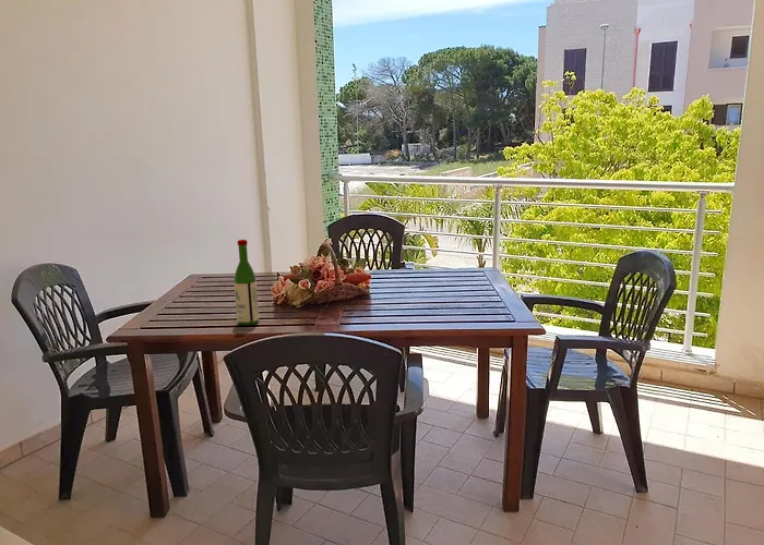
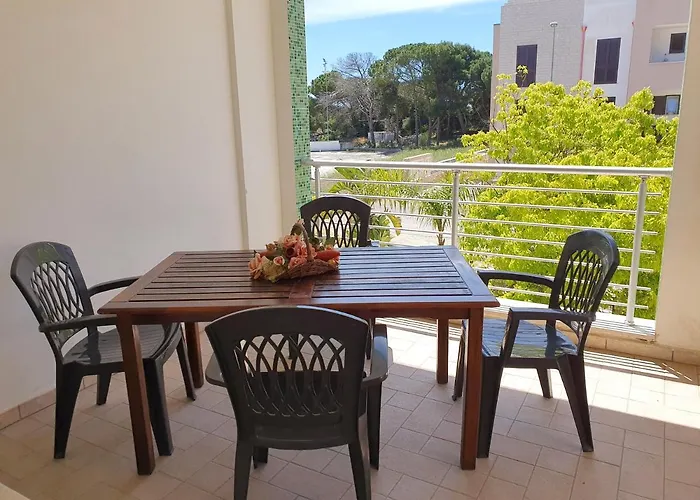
- wine bottle (244, 281)
